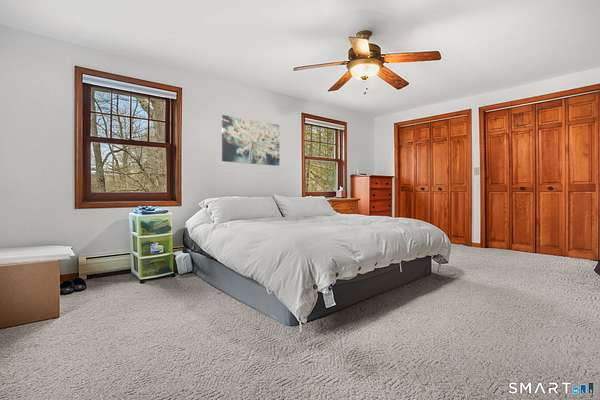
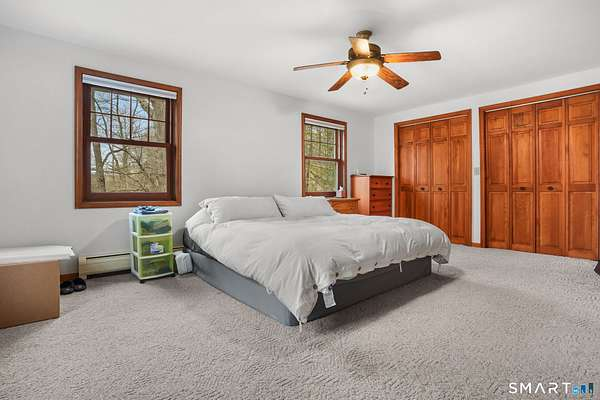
- wall art (252, 142)
